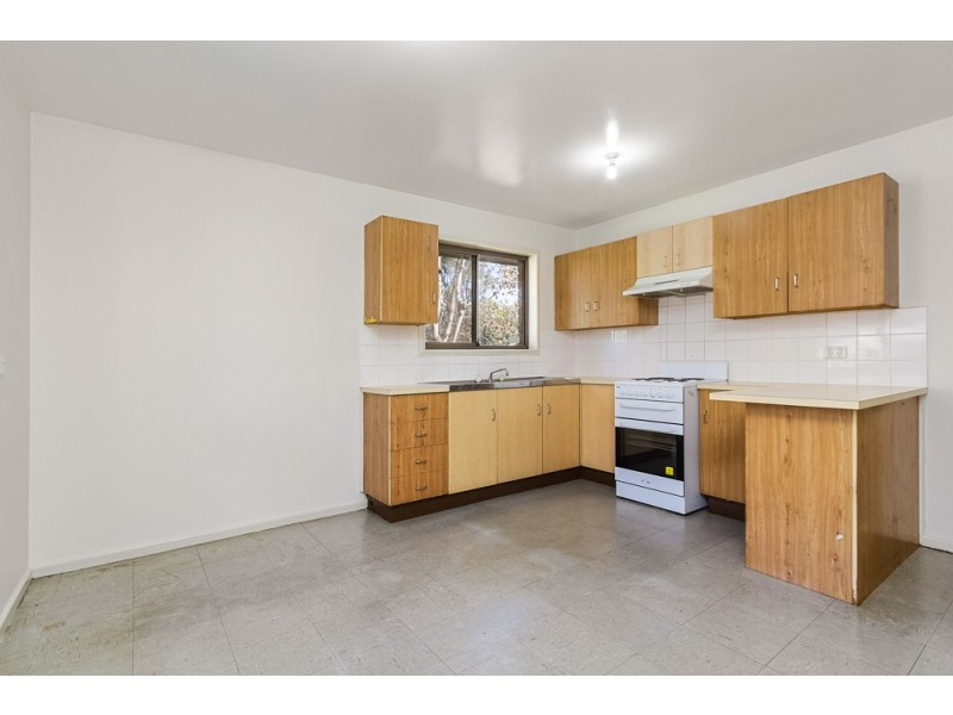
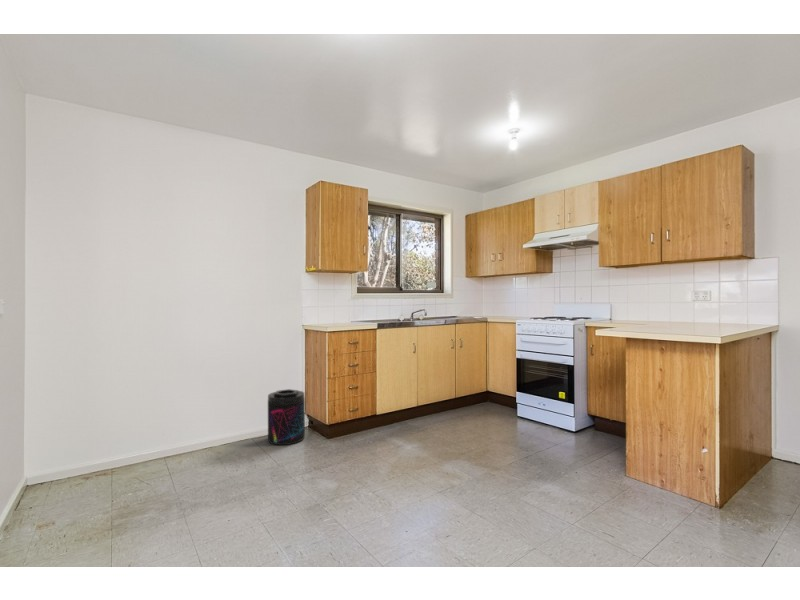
+ supplement container (286, 415)
